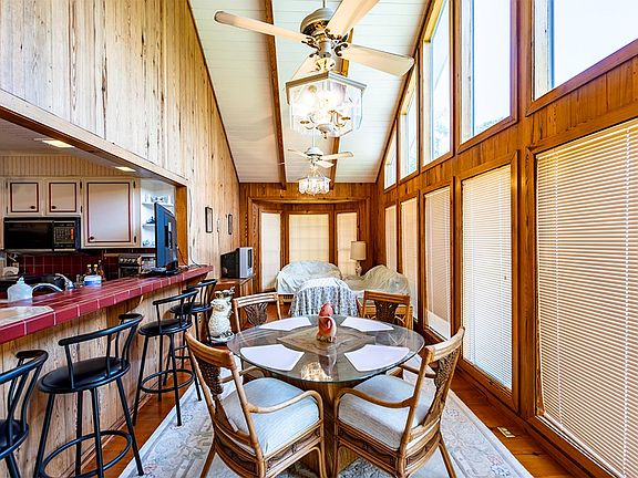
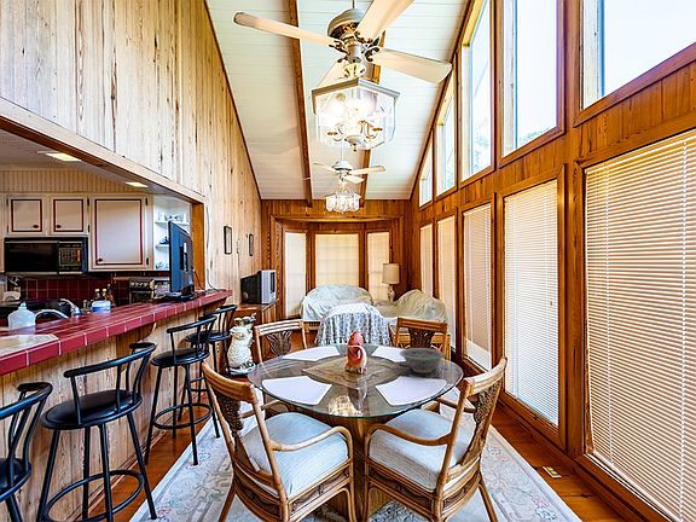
+ decorative bowl (422, 361)
